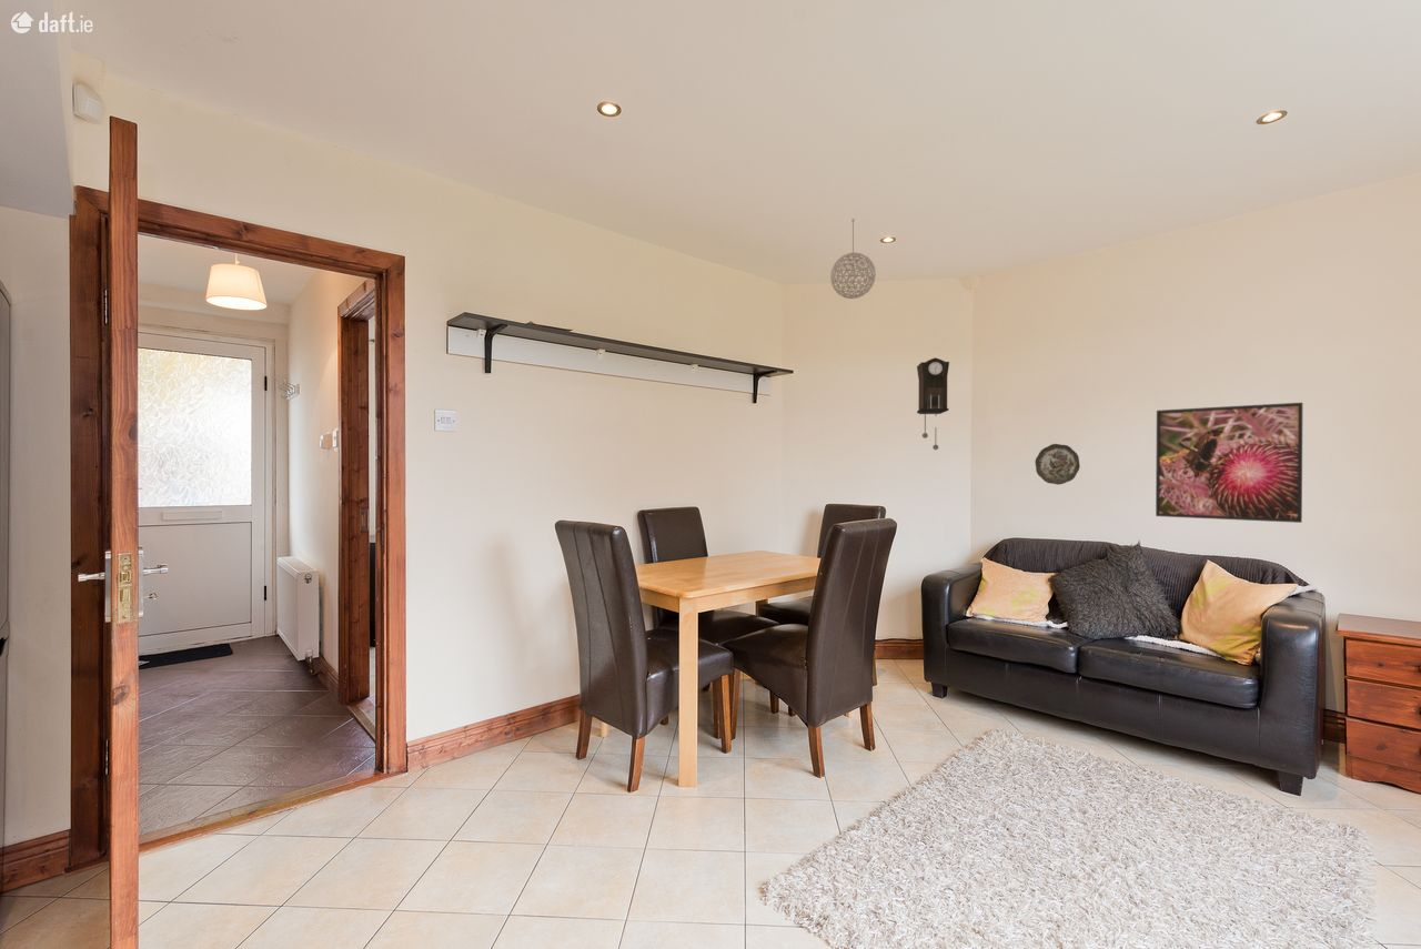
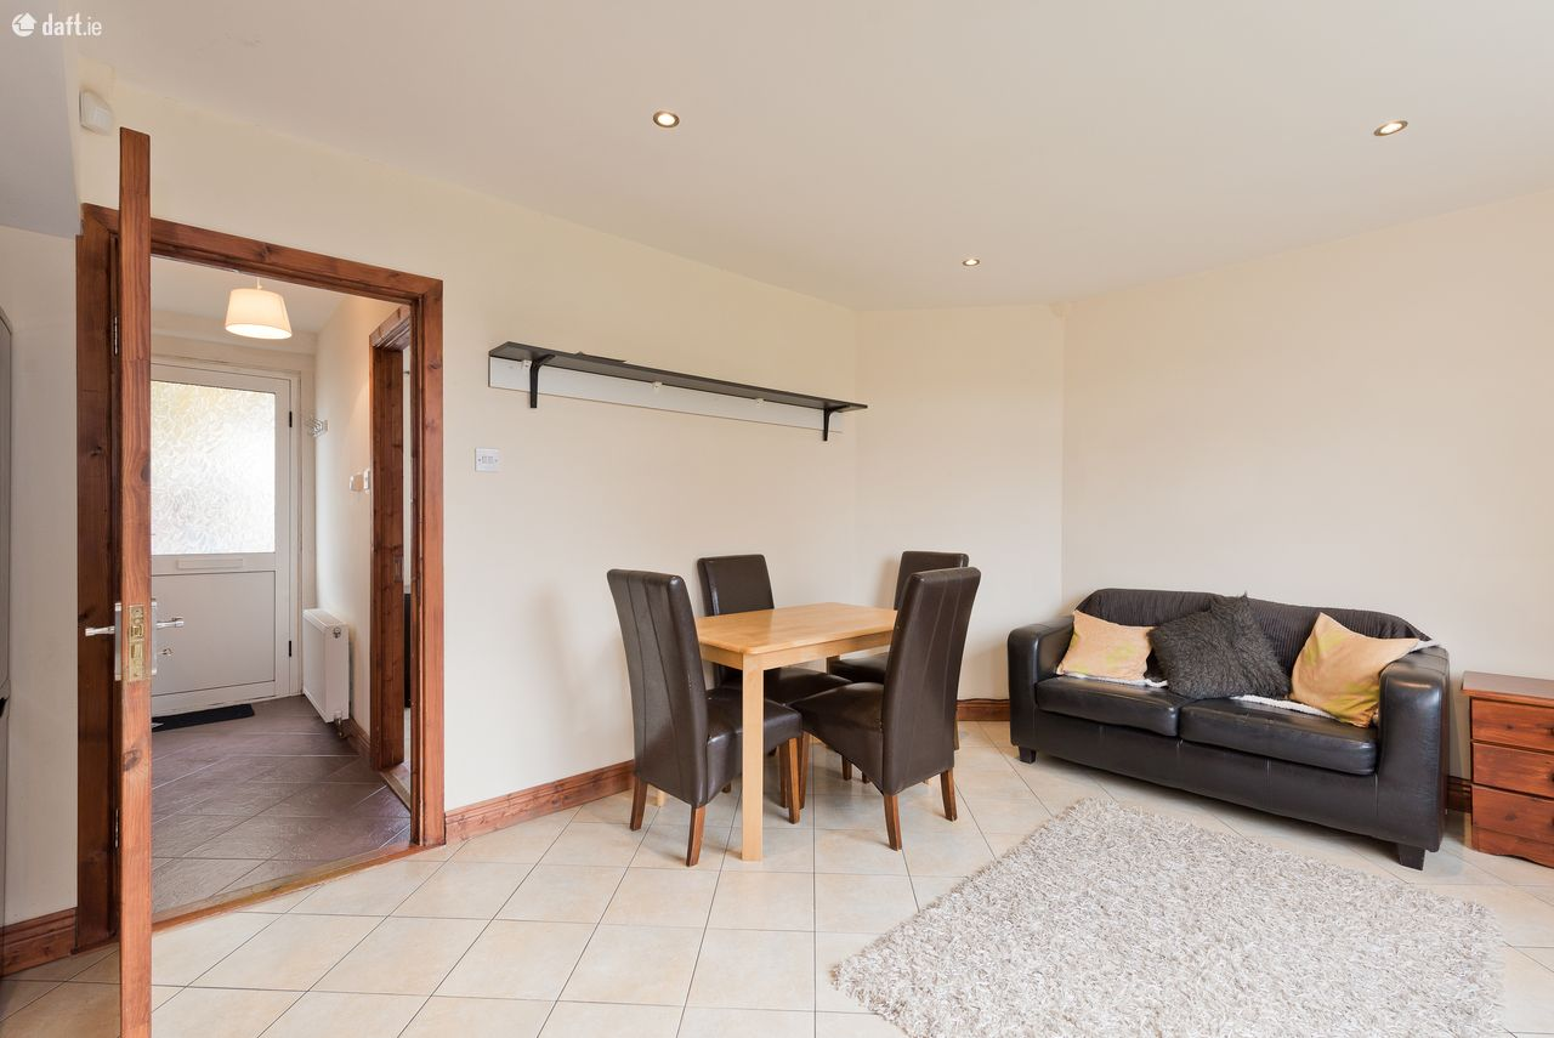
- pendulum clock (933, 404)
- decorative plate (1057, 464)
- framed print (1225, 463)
- pendant light (853, 259)
